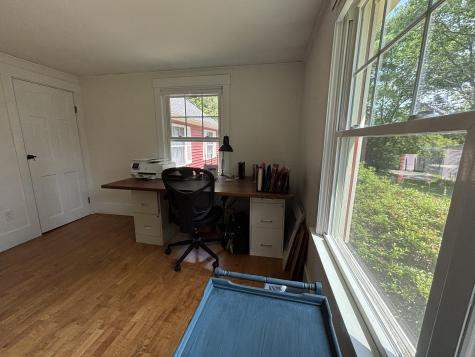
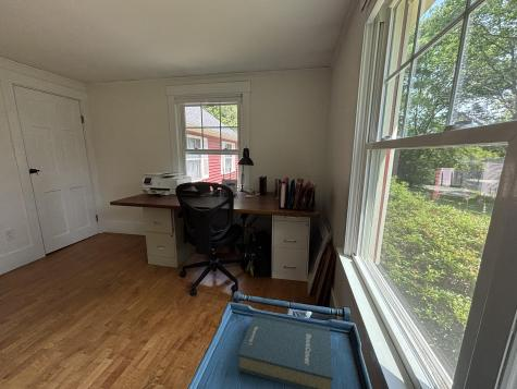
+ hardback book (286, 347)
